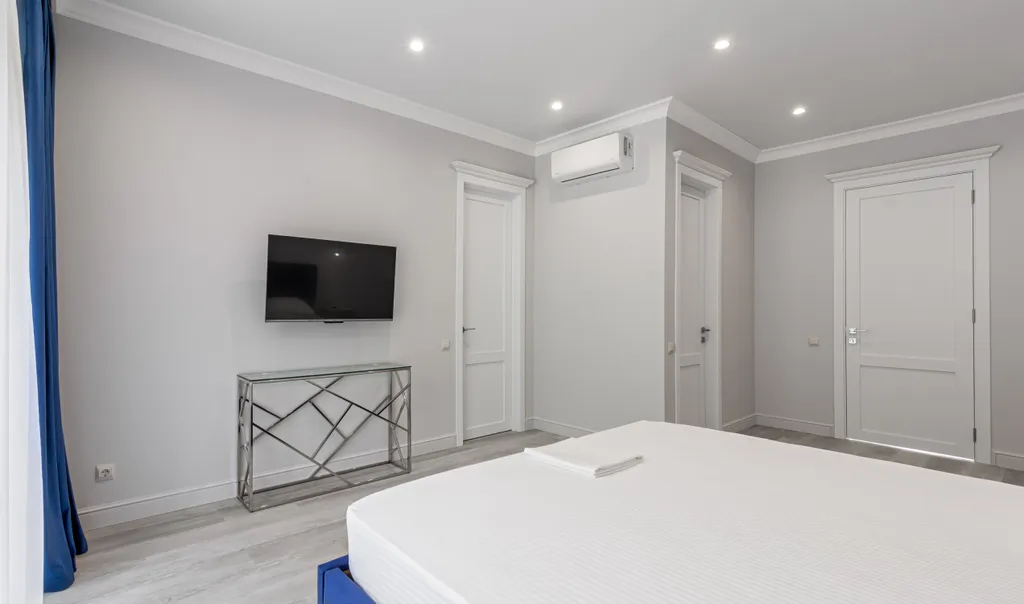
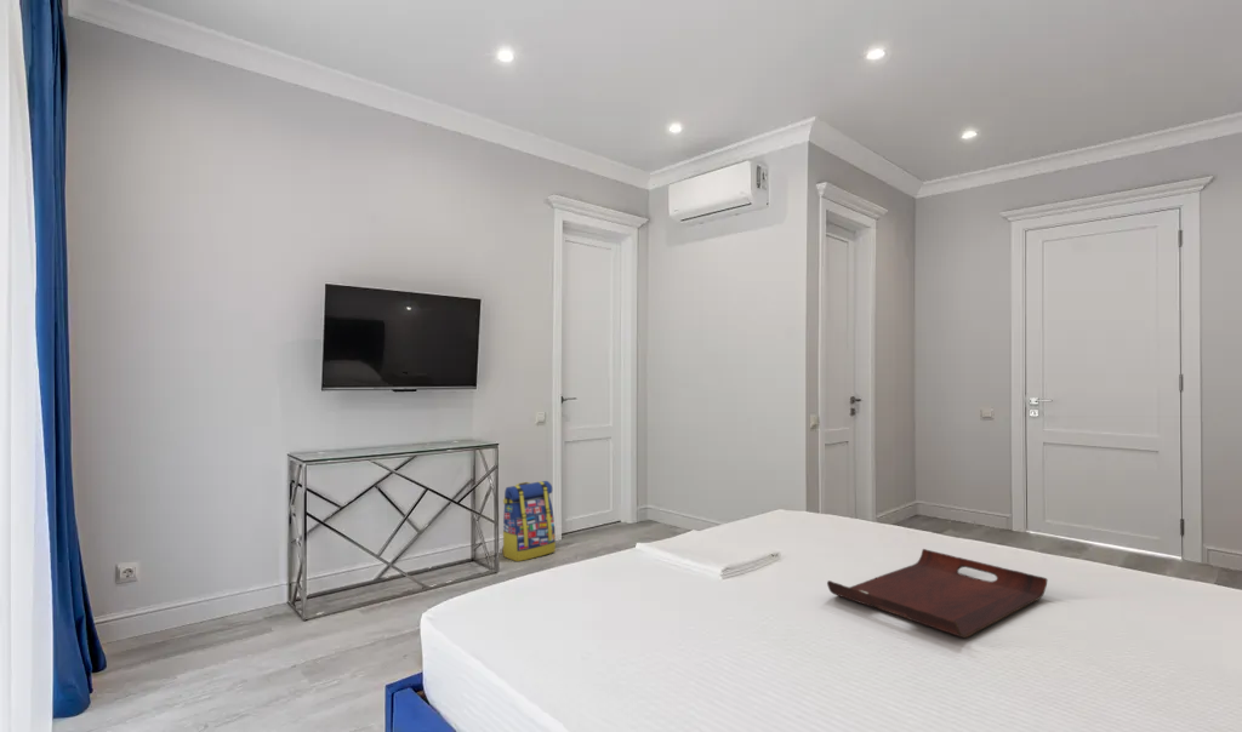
+ backpack (528, 519)
+ serving tray (936, 588)
